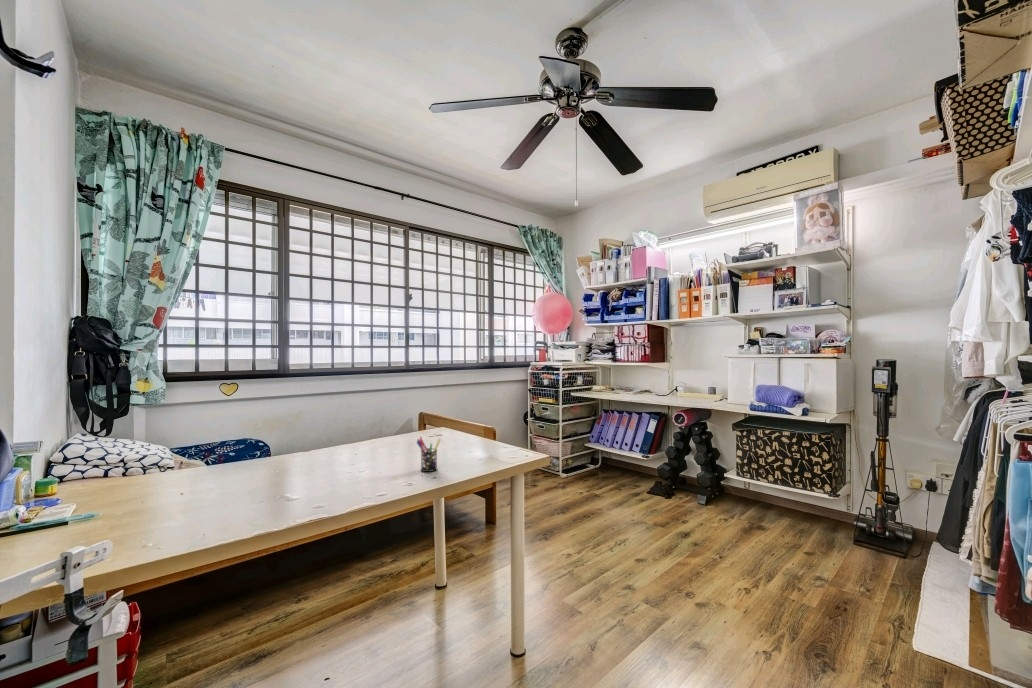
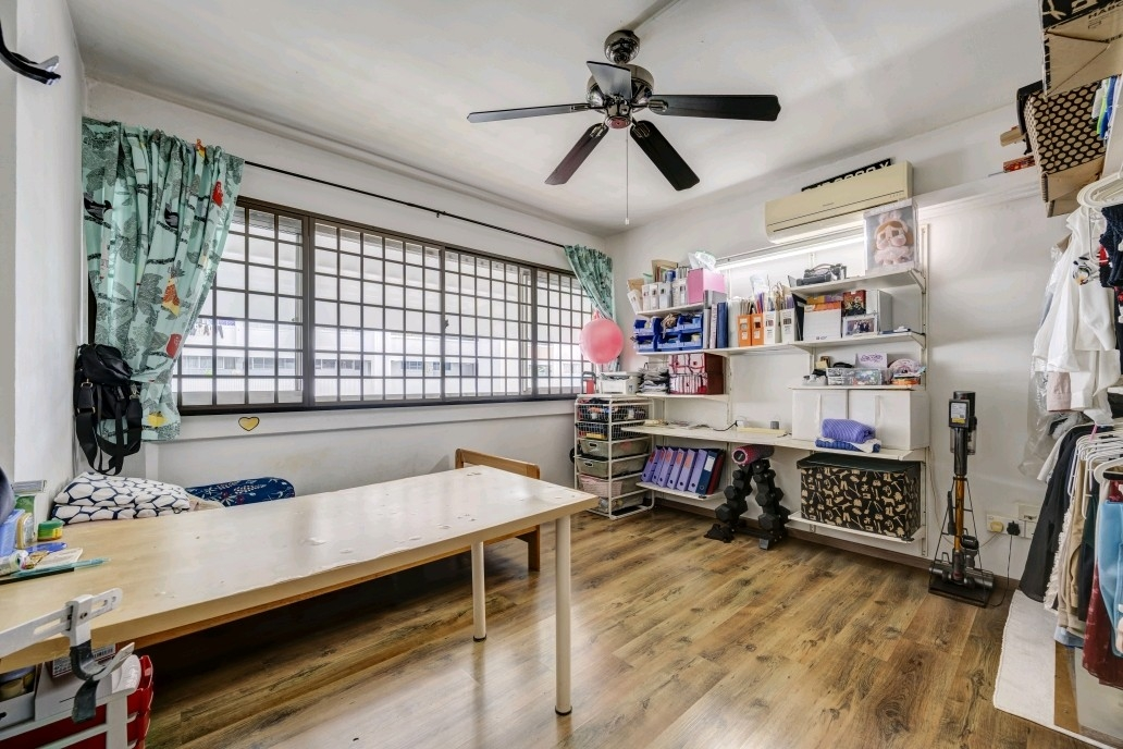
- pen holder (428, 453)
